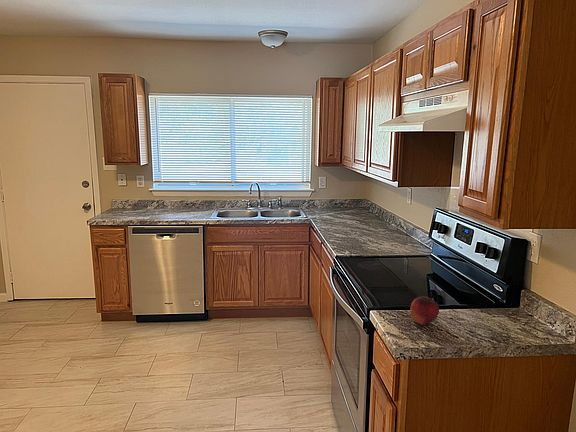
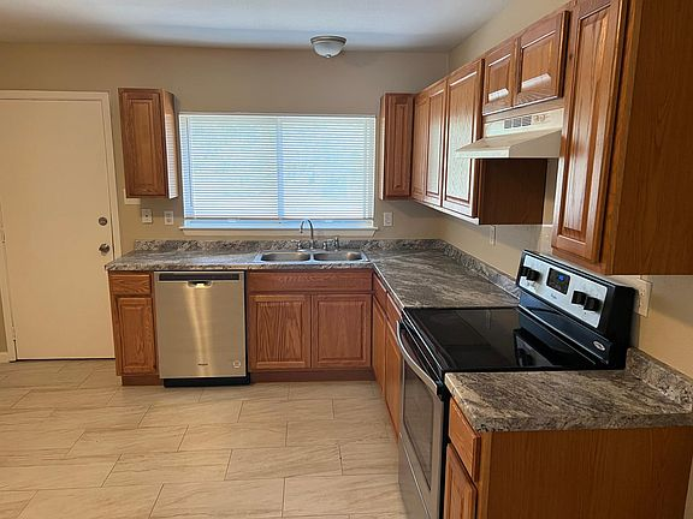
- fruit (424, 310)
